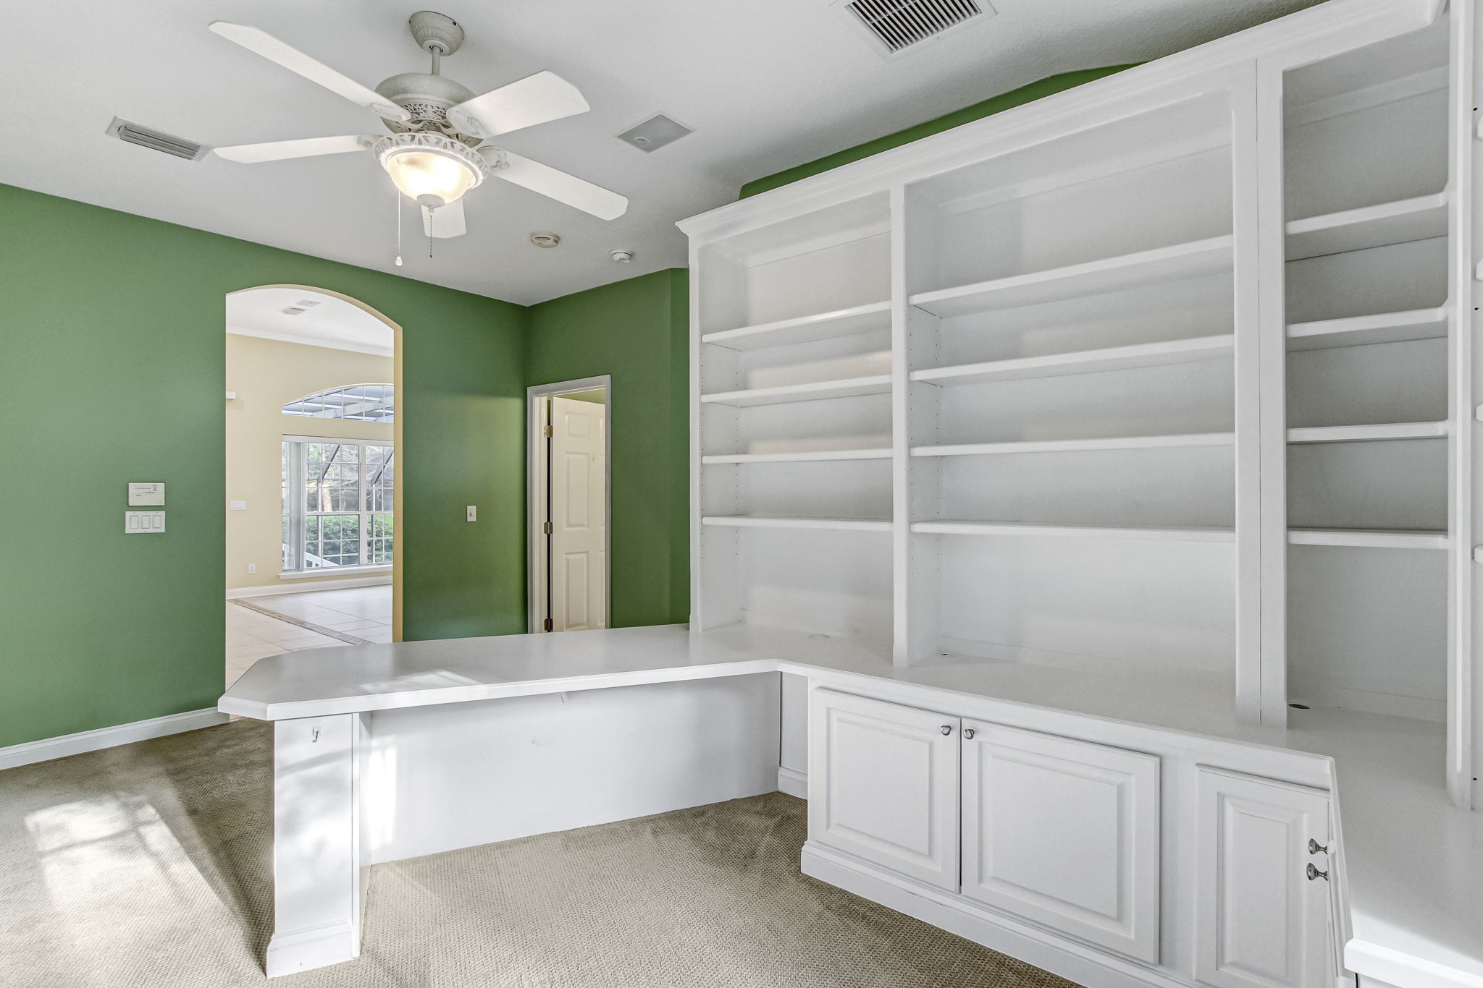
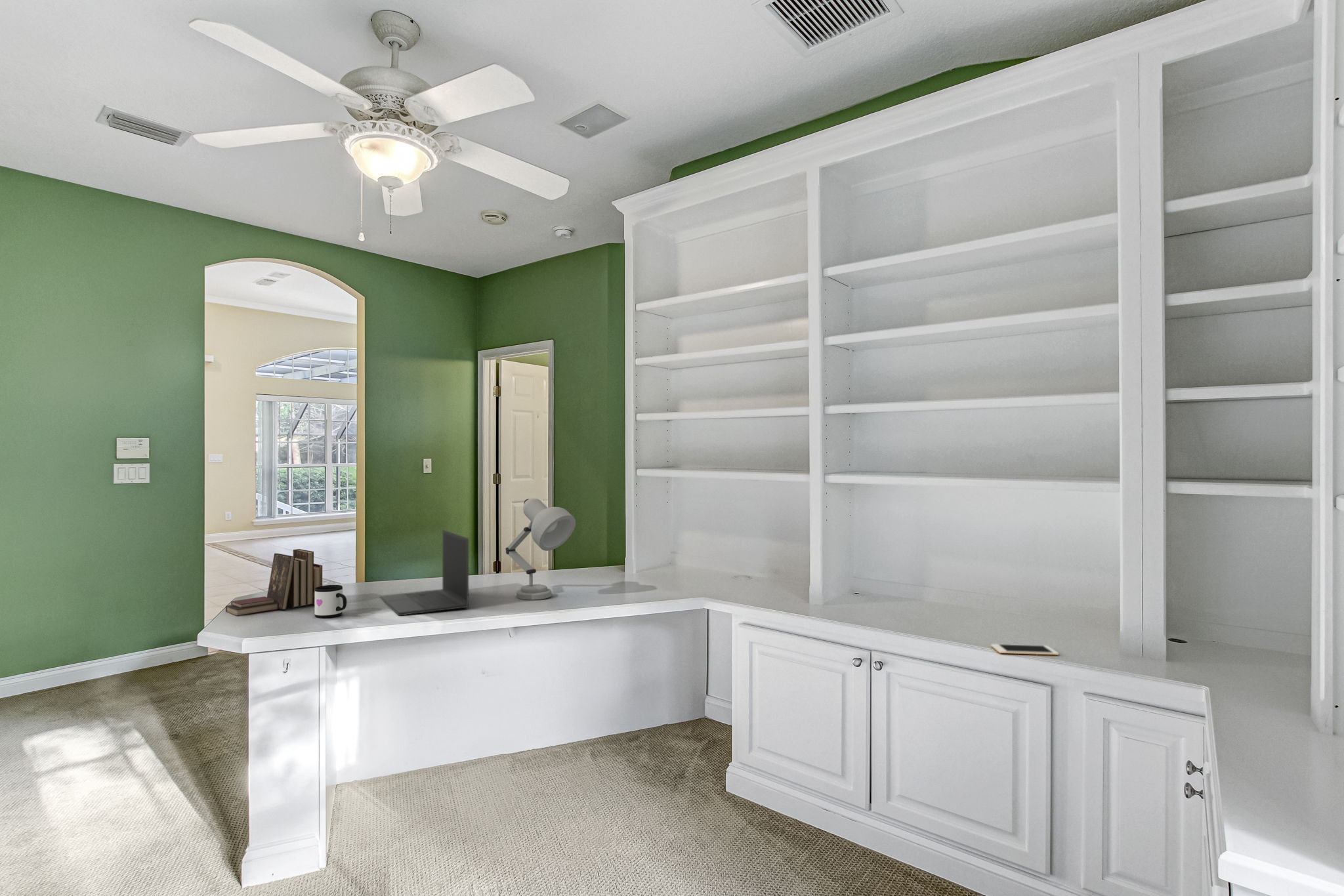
+ desk lamp (540, 547)
+ laptop (442, 569)
+ cell phone (1024, 649)
+ mug (332, 601)
+ book (276, 580)
